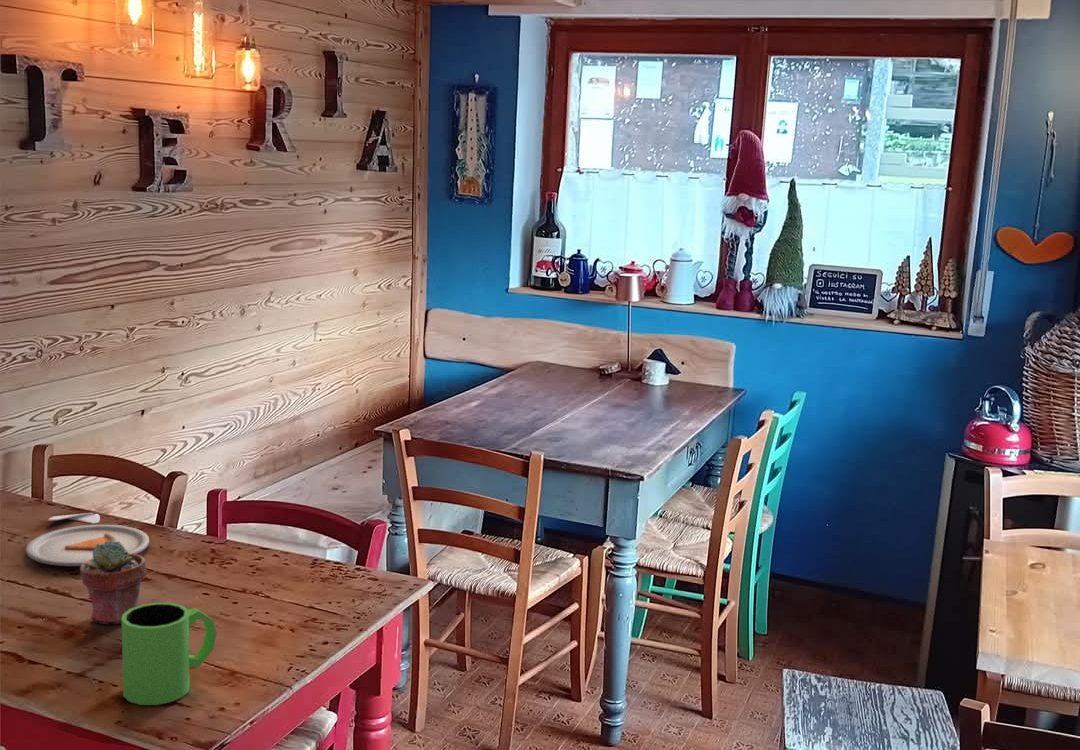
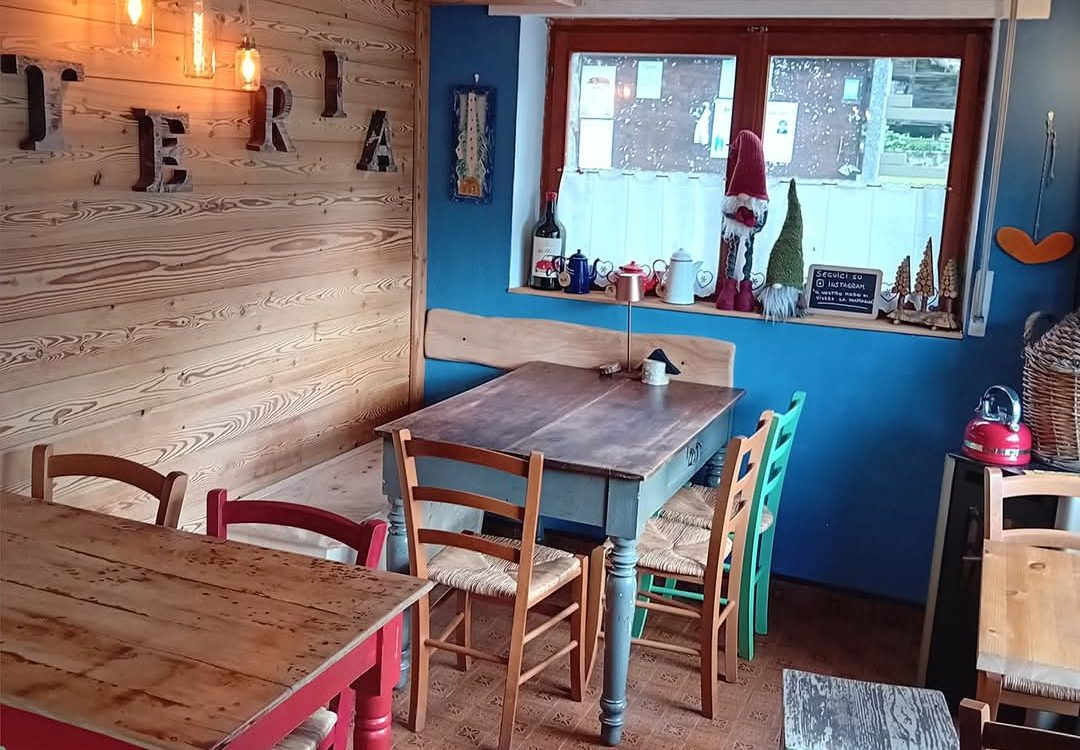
- dinner plate (86, 536)
- potted succulent (113, 578)
- mug (170, 648)
